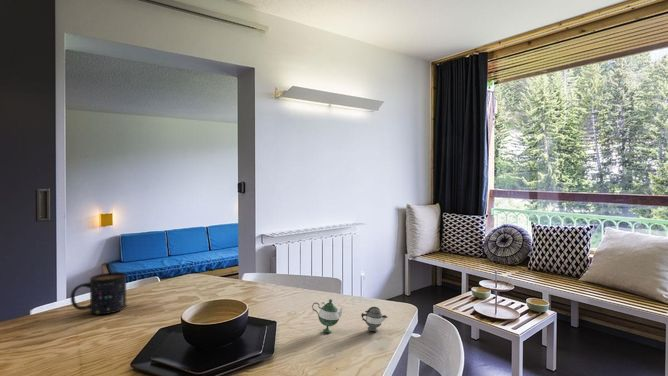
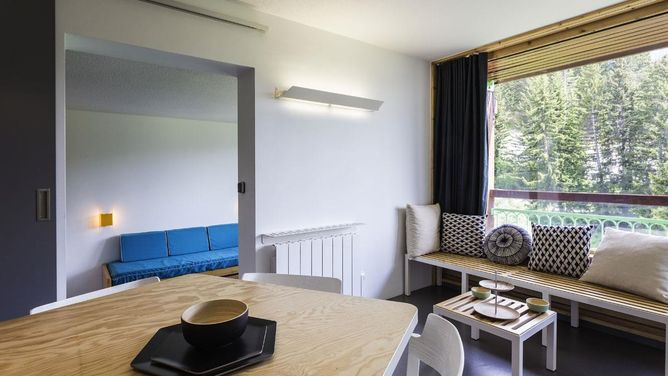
- mug (99, 293)
- teapot (341, 314)
